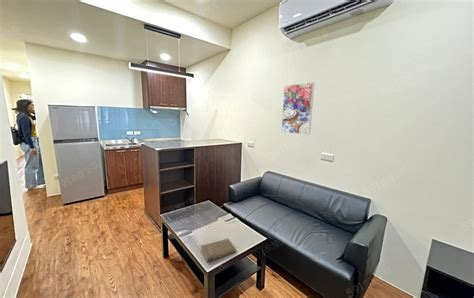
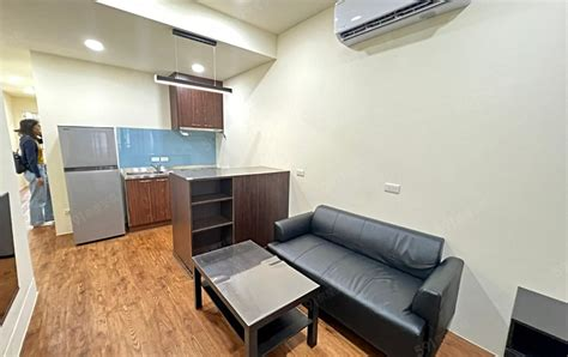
- book (218, 249)
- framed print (296, 109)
